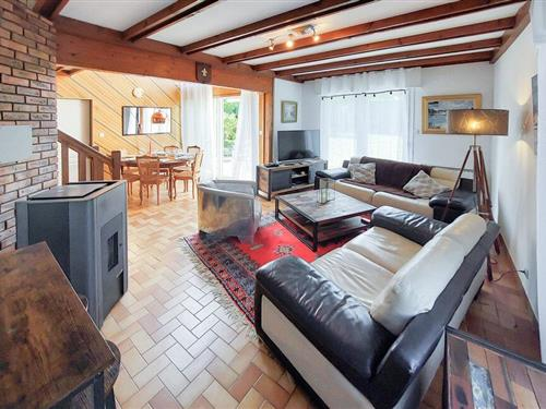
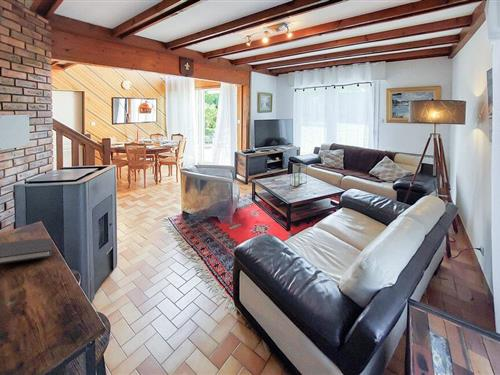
+ diary (25, 249)
